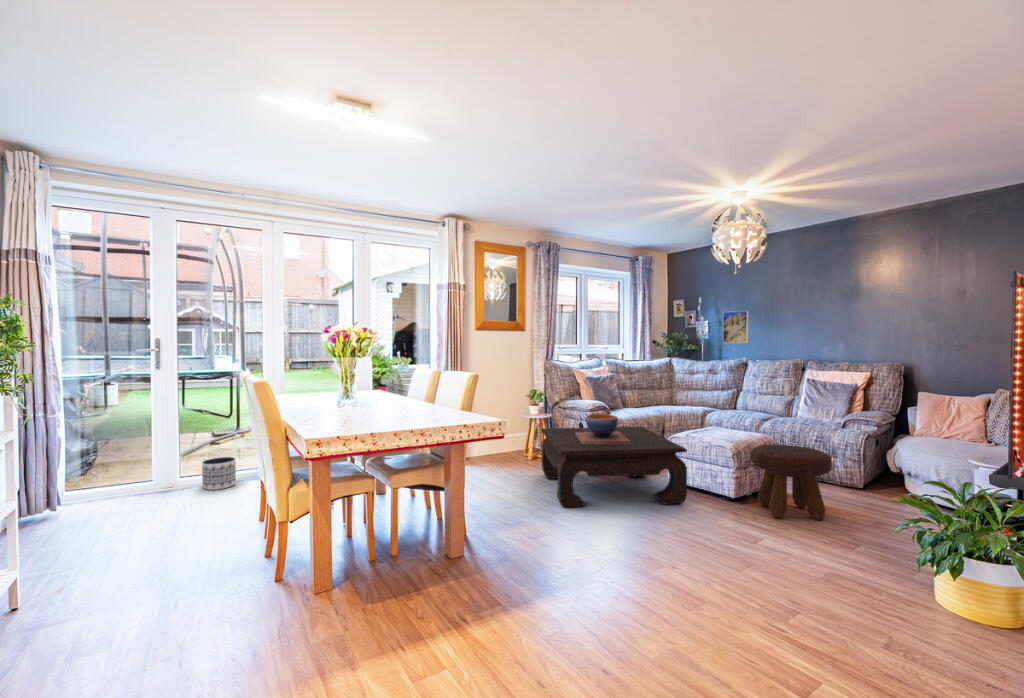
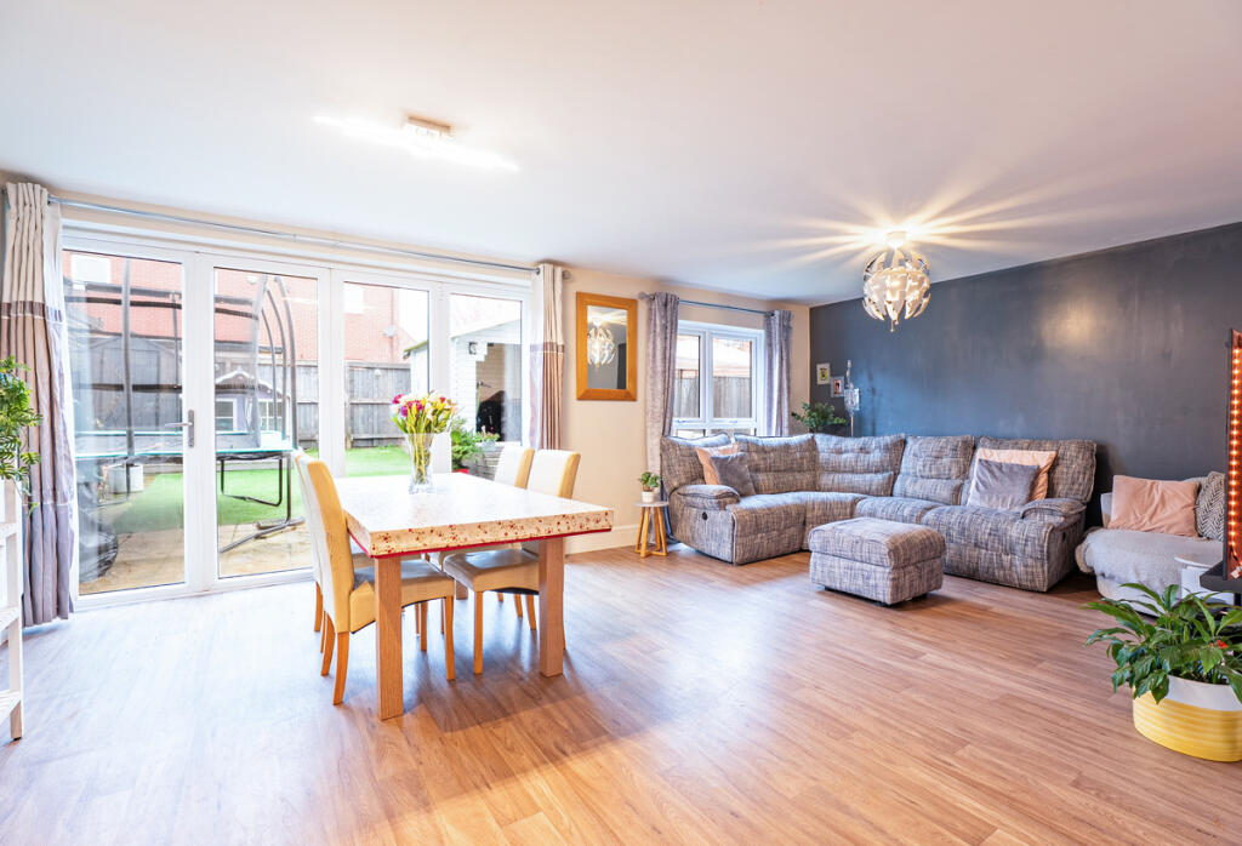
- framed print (735, 327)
- planter (219, 473)
- coffee table (606, 462)
- footstool (792, 481)
- decorative bowl (601, 427)
